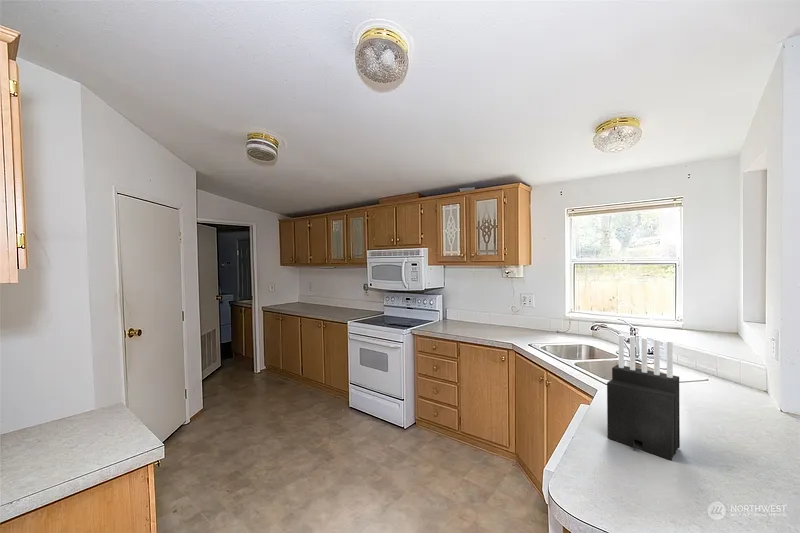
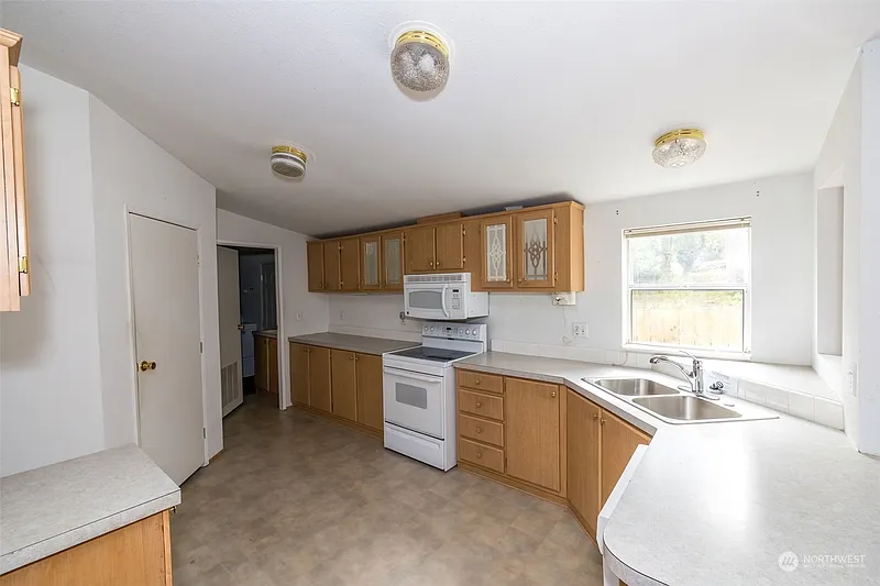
- knife block (641, 391)
